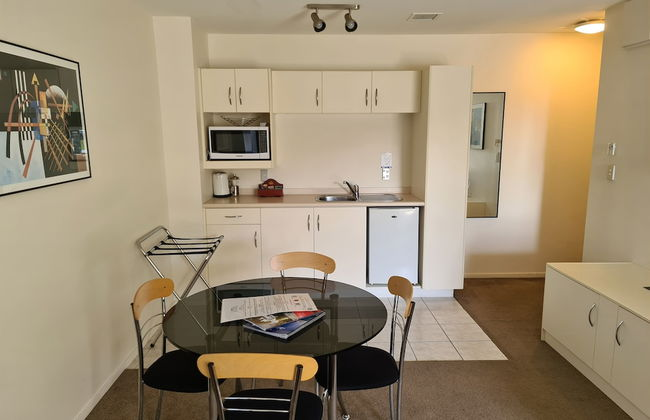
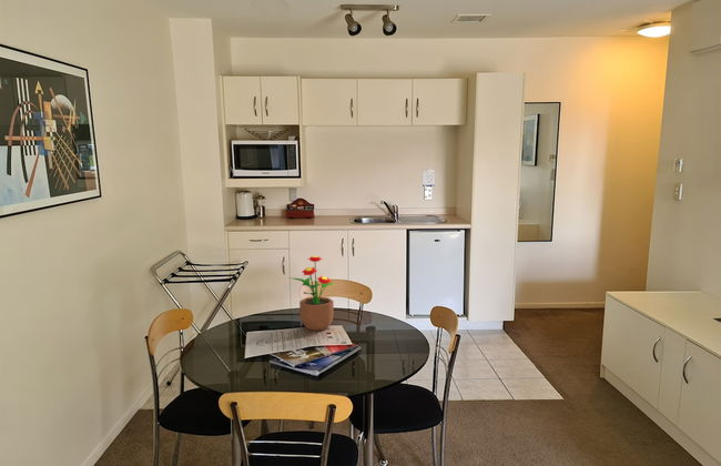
+ potted flower (313, 291)
